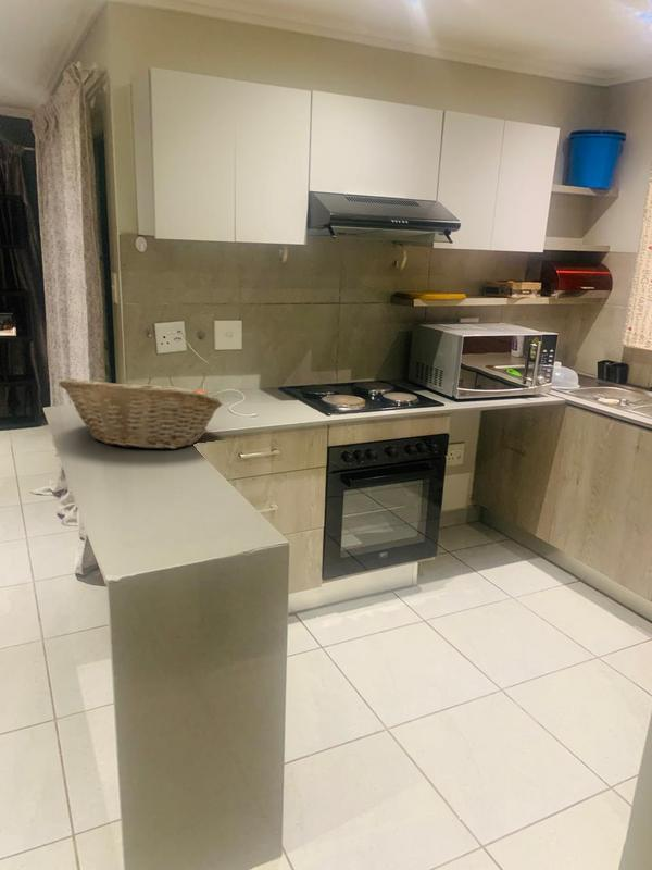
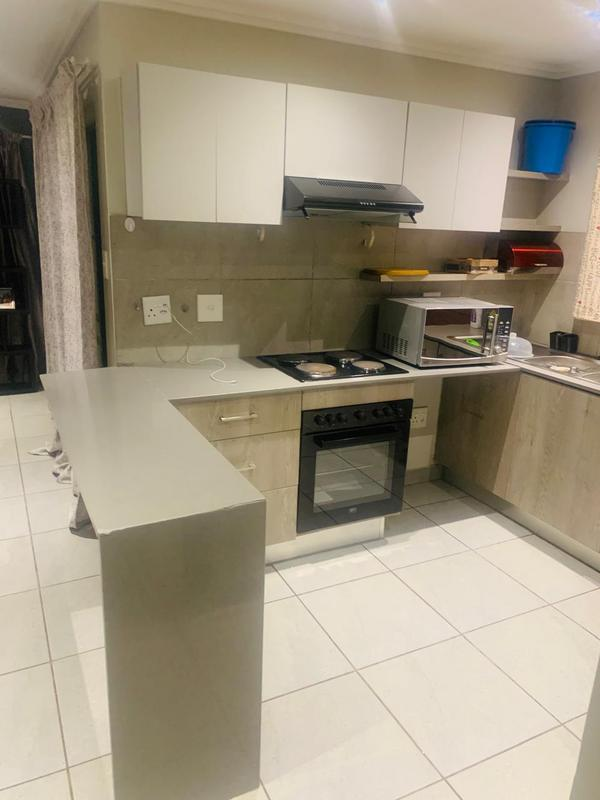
- fruit basket (142, 406)
